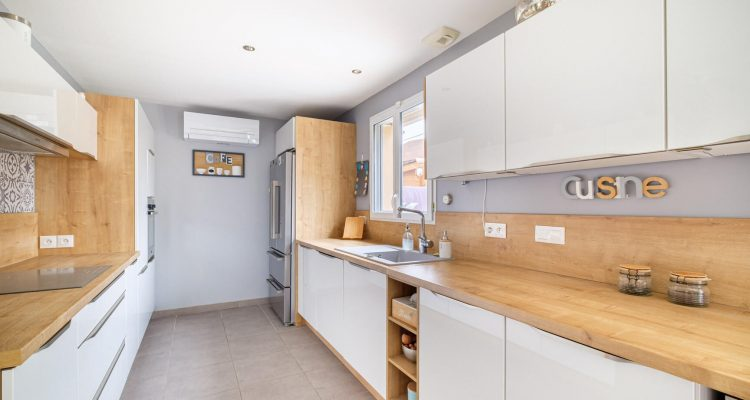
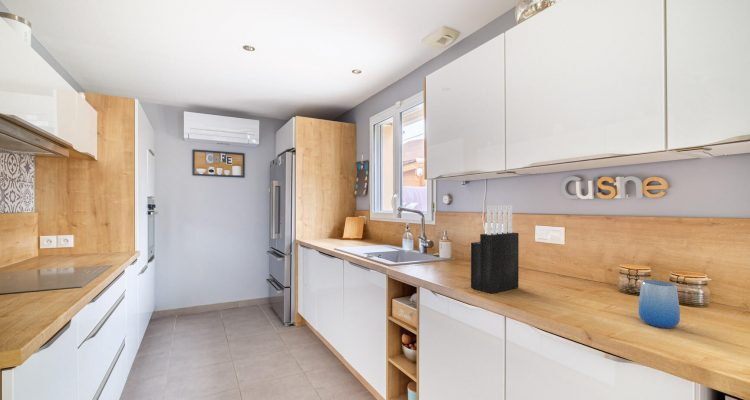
+ cup (658, 303)
+ knife block (492, 246)
